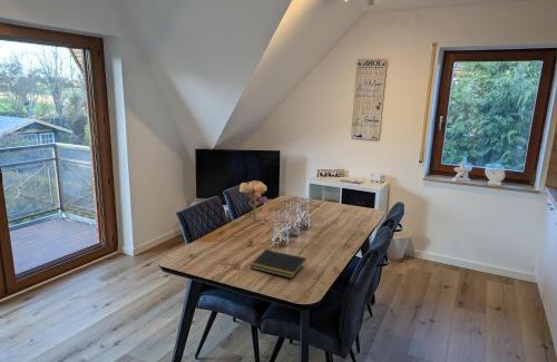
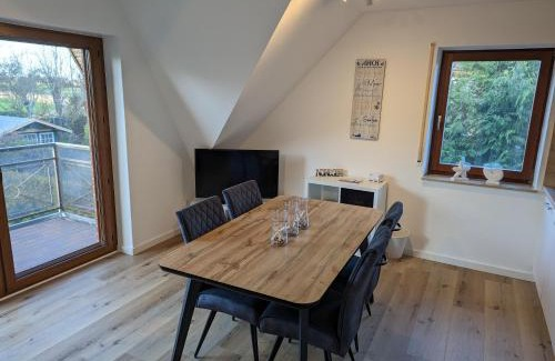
- flower (252, 200)
- notepad (277, 263)
